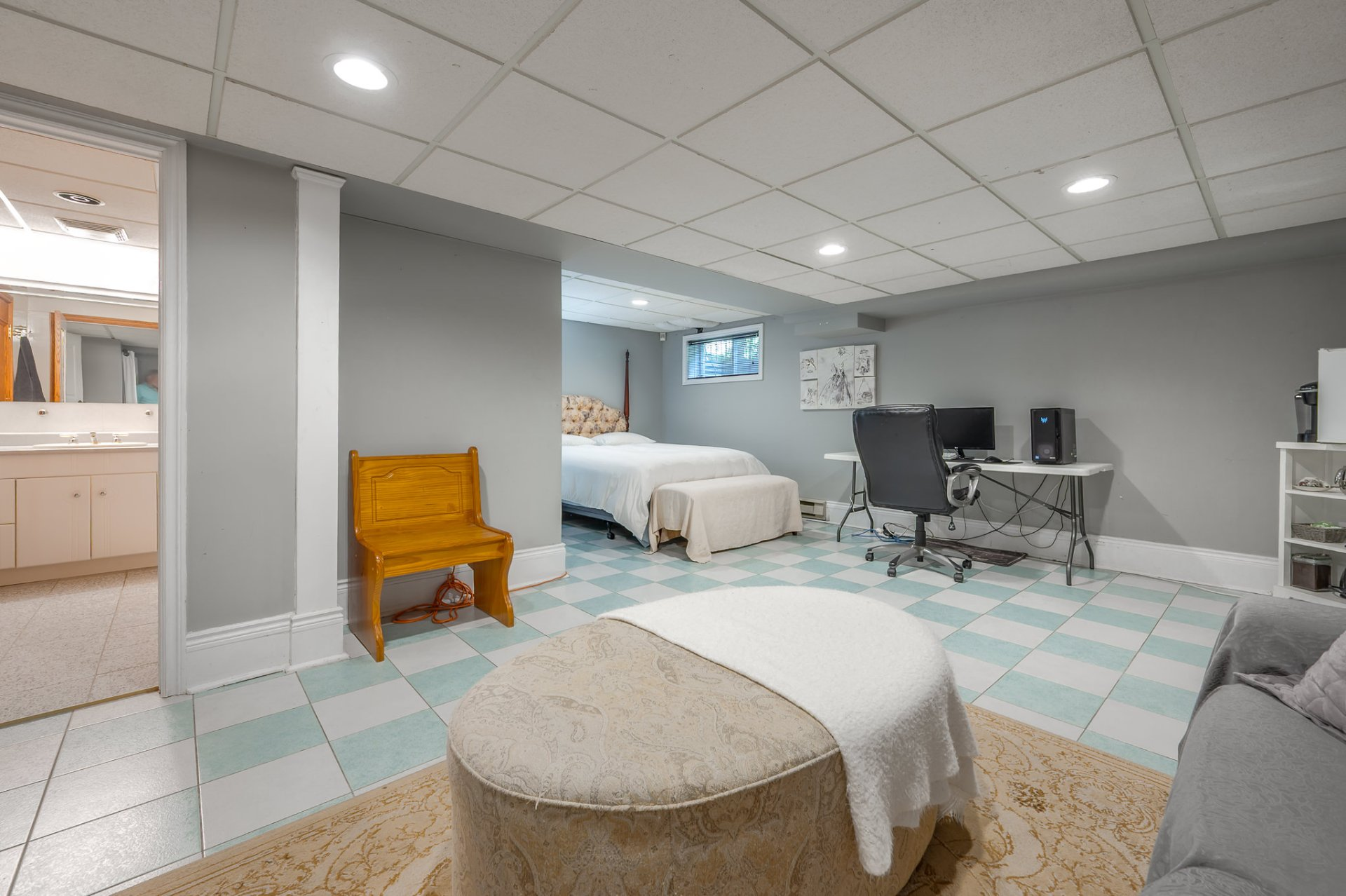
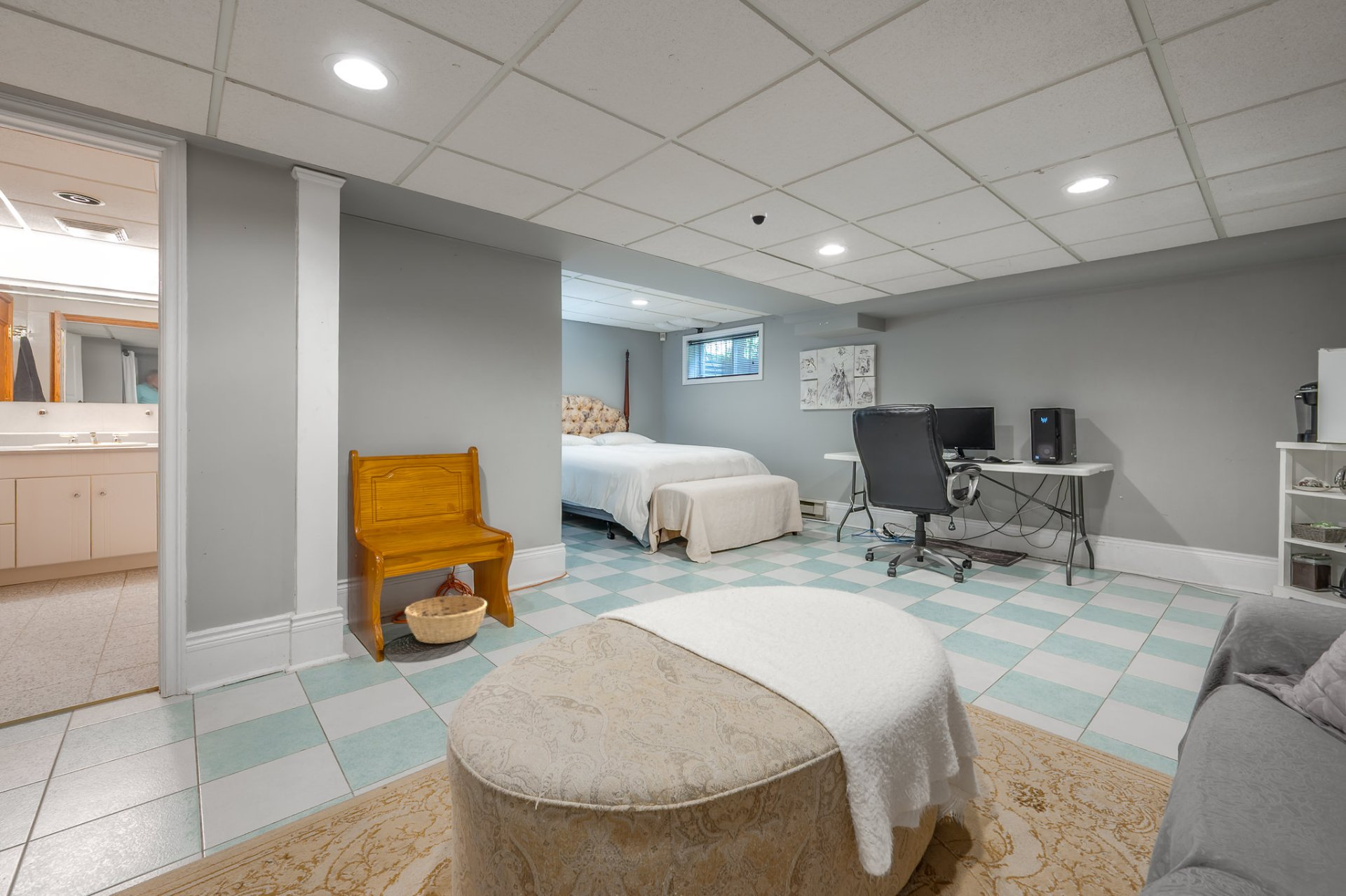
+ dome security camera (759, 219)
+ basket (447, 619)
